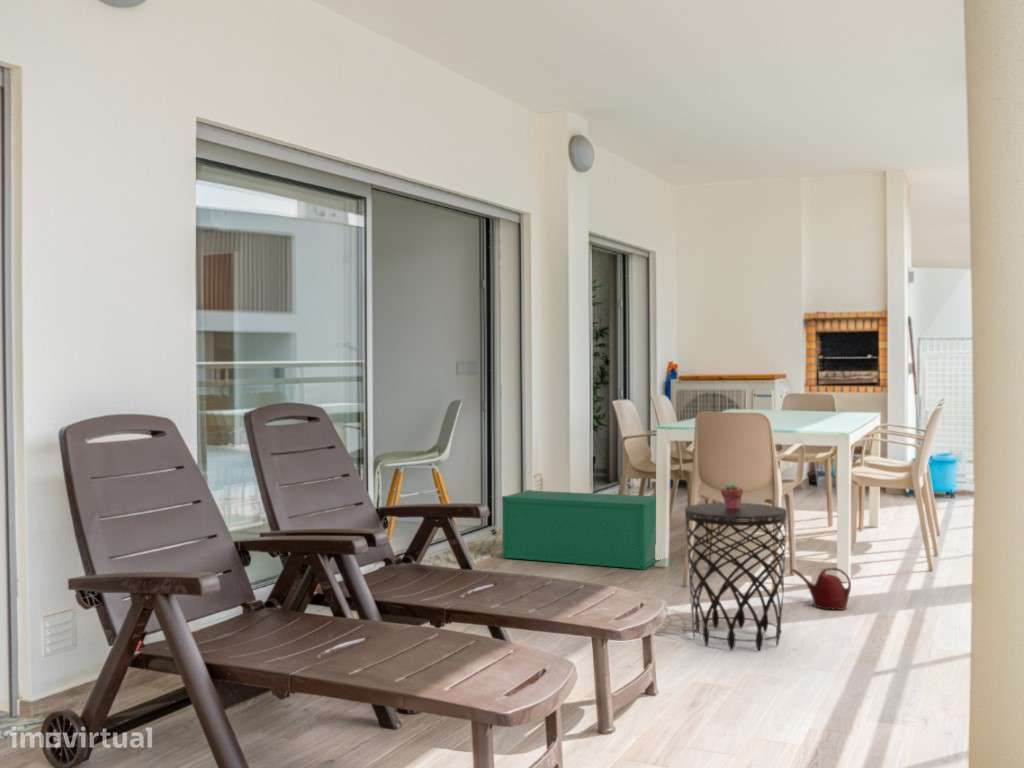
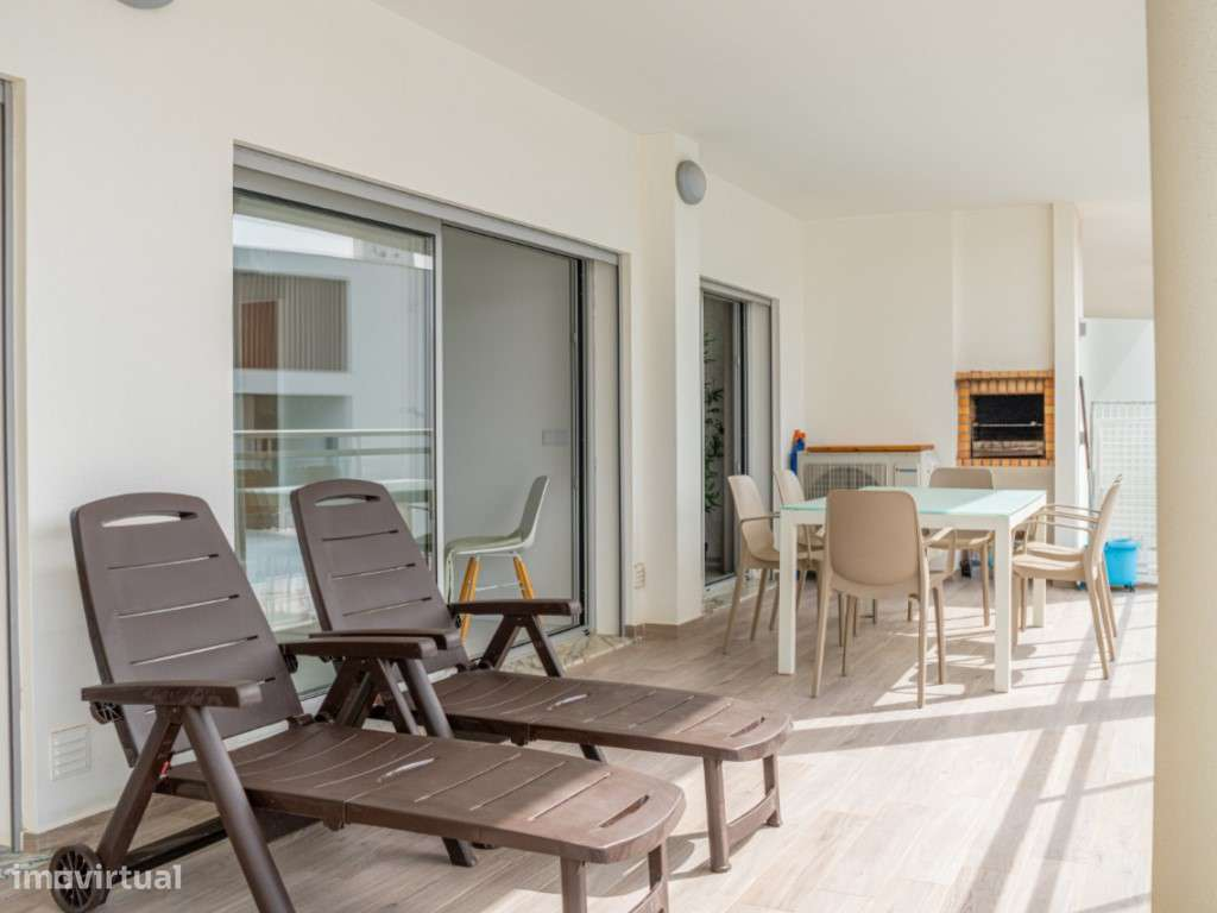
- storage bin (582, 527)
- watering can (820, 586)
- side table (734, 573)
- potted succulent (731, 494)
